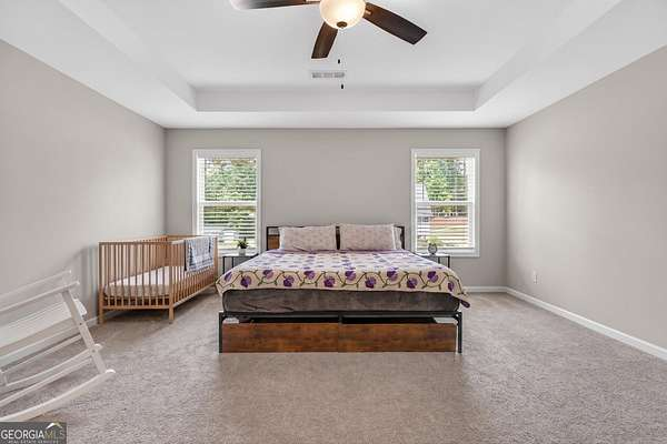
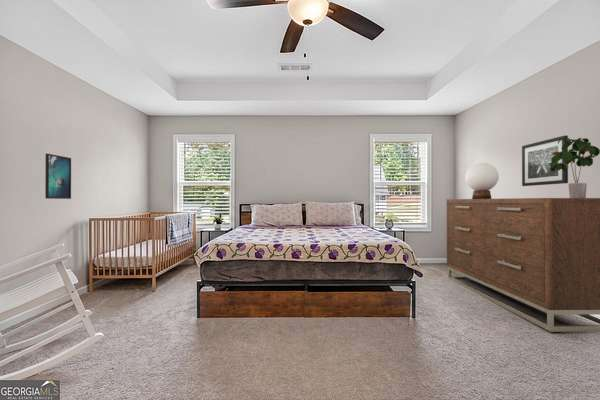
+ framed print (58, 177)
+ dresser (511, 248)
+ table lamp (481, 180)
+ wall art (542, 162)
+ potted plant (575, 167)
